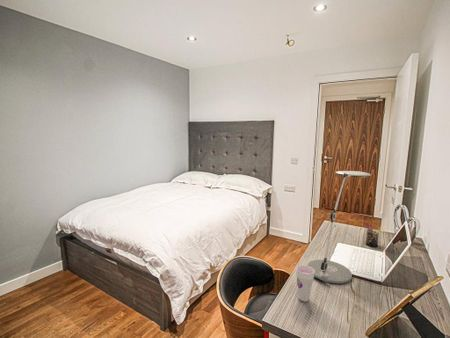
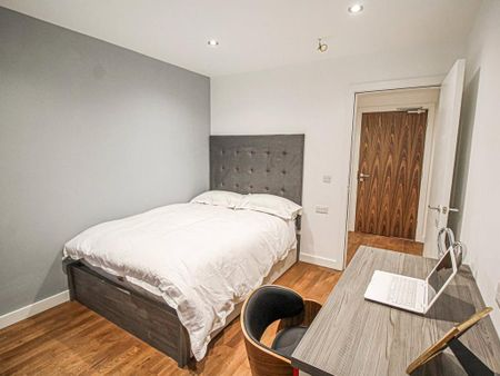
- cup (304, 284)
- pen holder (371, 234)
- desk lamp (335, 216)
